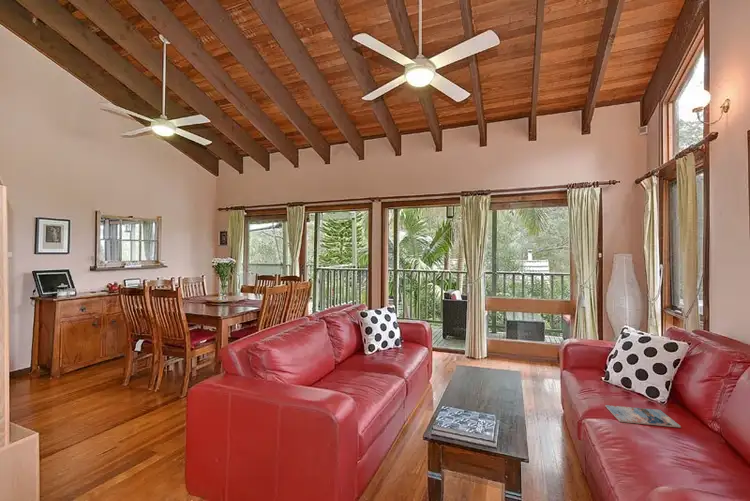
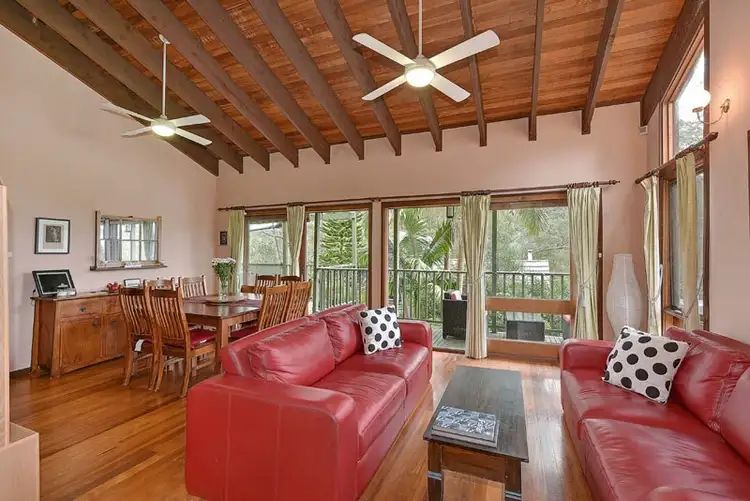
- magazine (640, 415)
